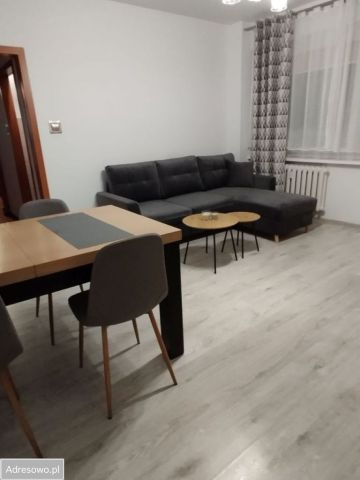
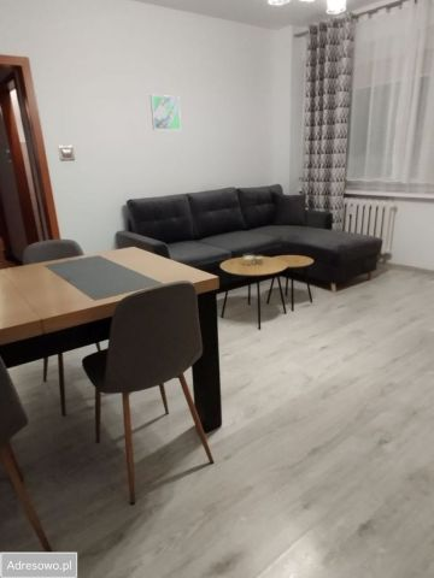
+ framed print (165, 113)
